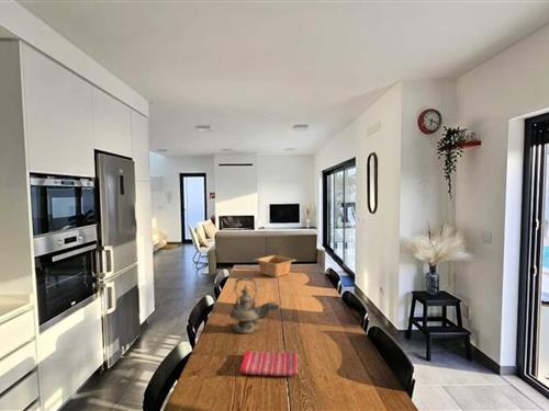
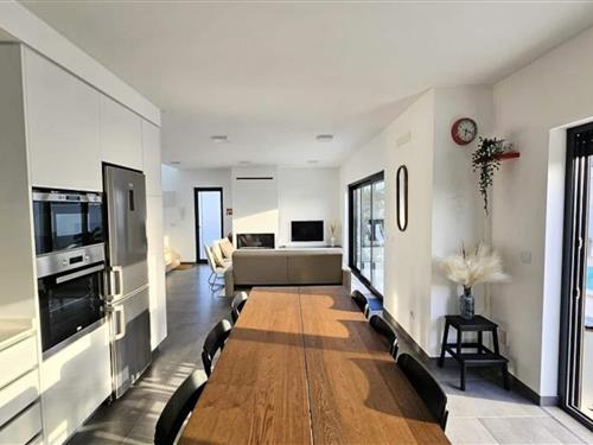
- serving bowl (274, 266)
- teapot (255, 304)
- dish towel (269, 362)
